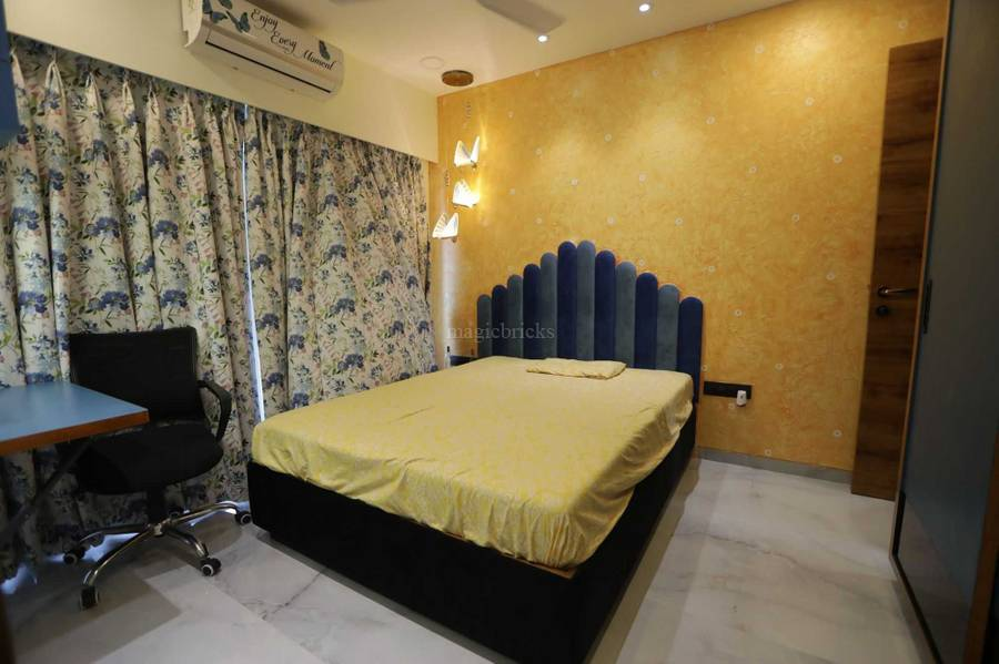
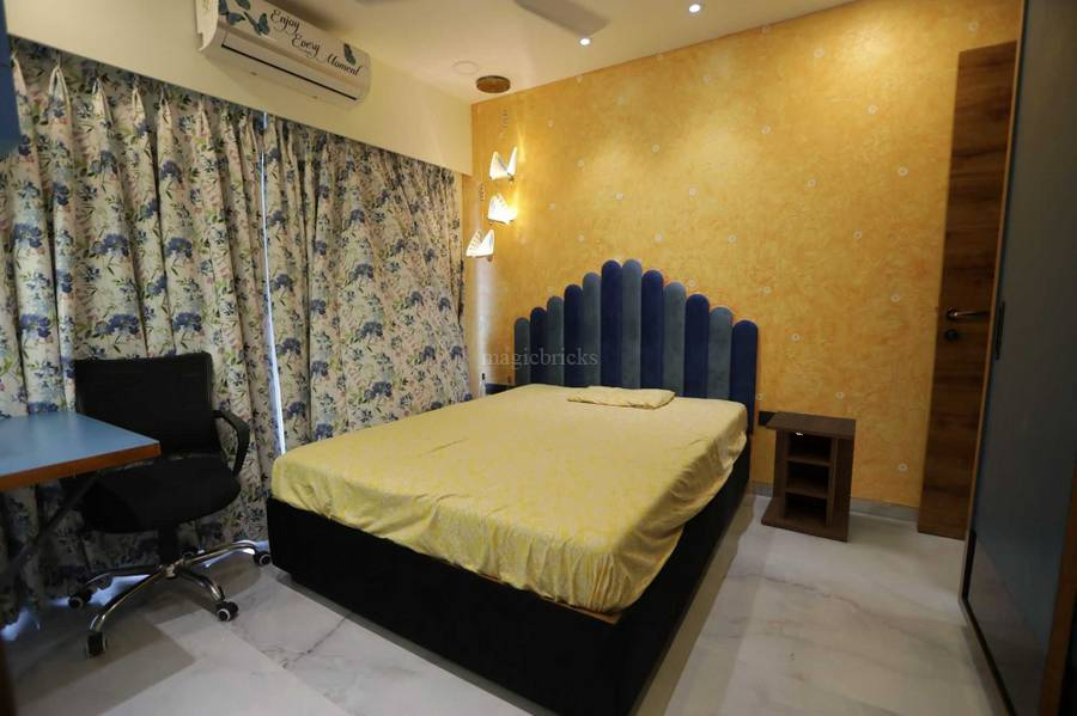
+ nightstand (809, 470)
